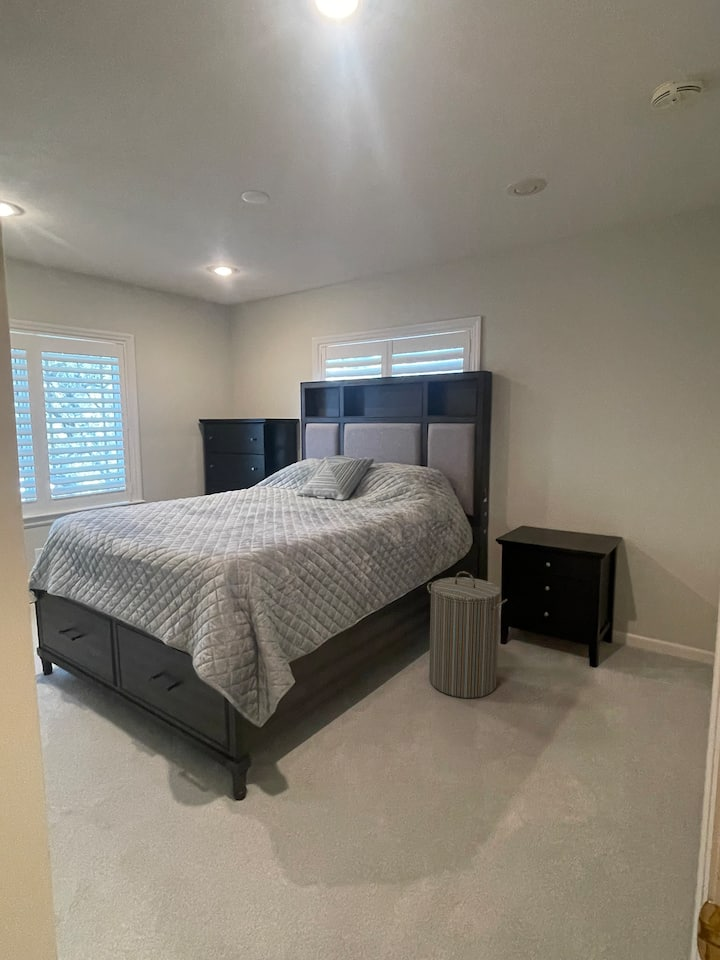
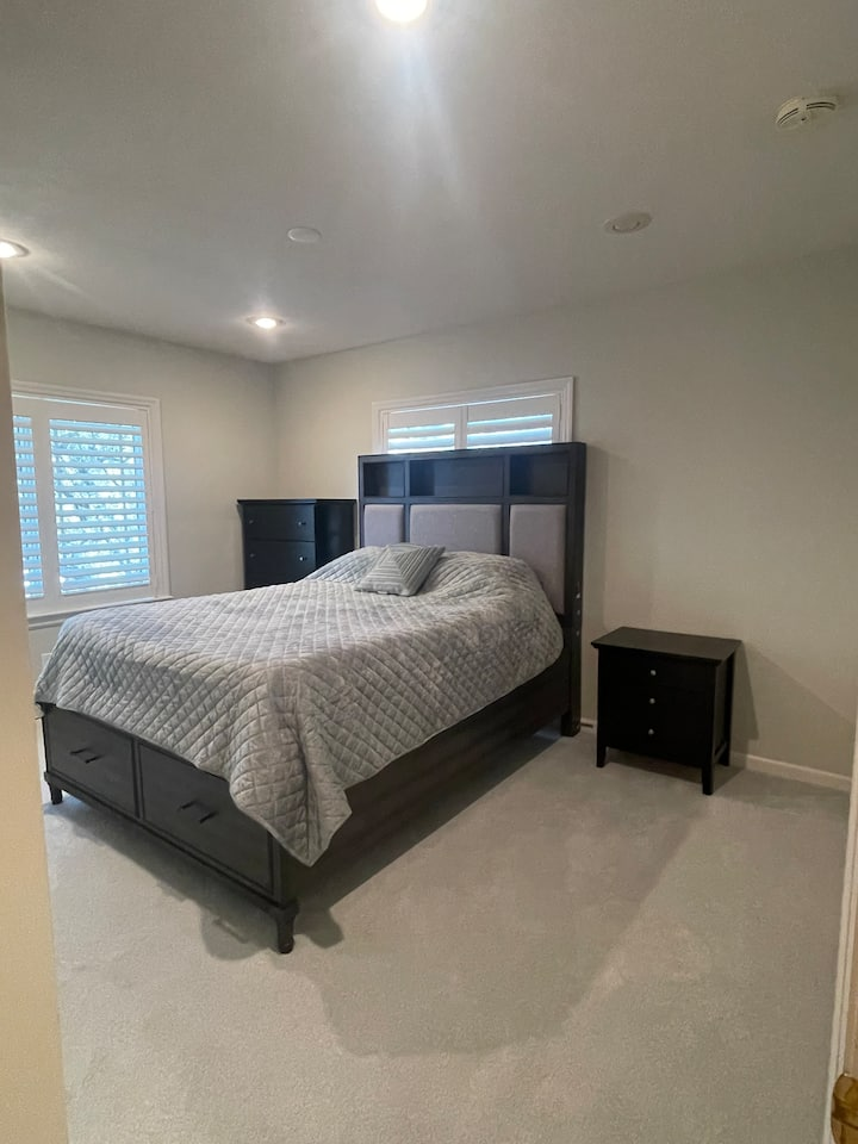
- laundry hamper (464, 627)
